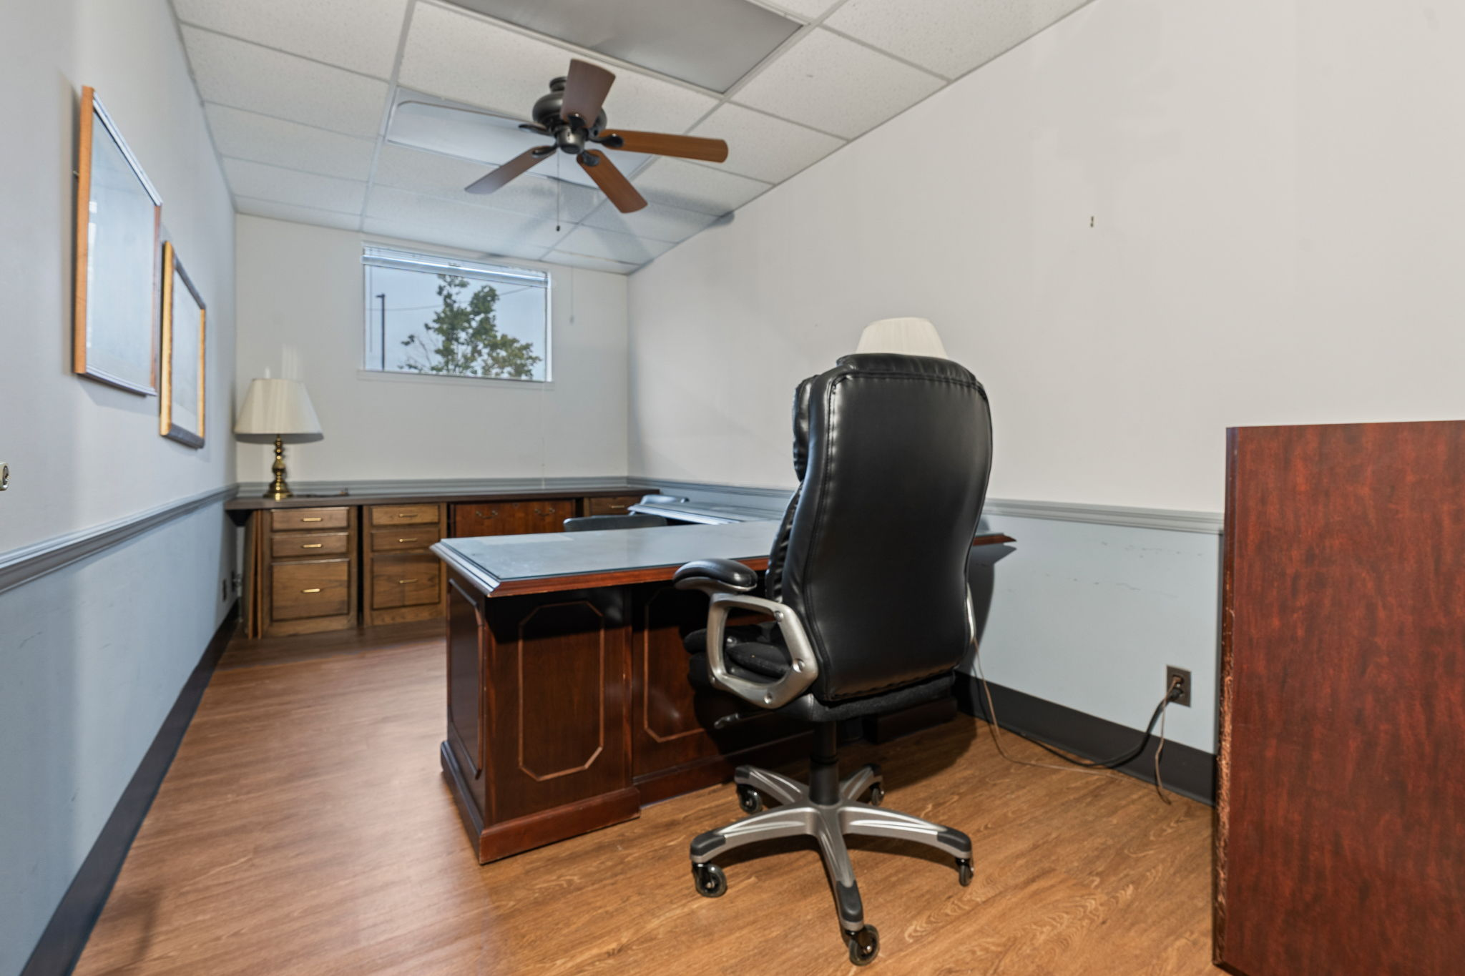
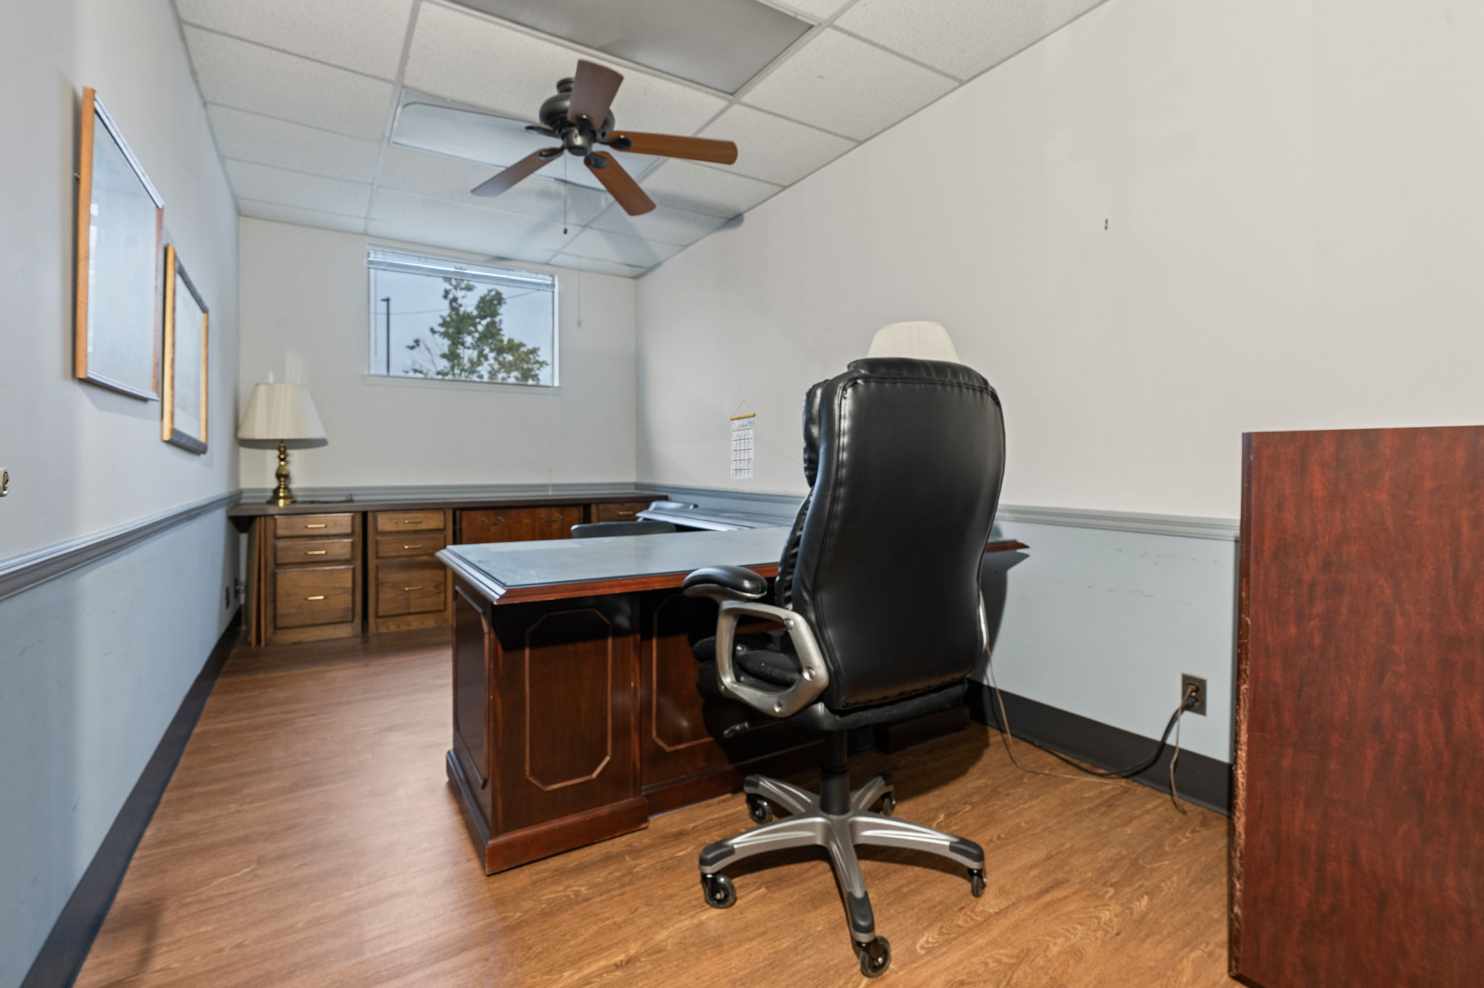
+ calendar (741, 439)
